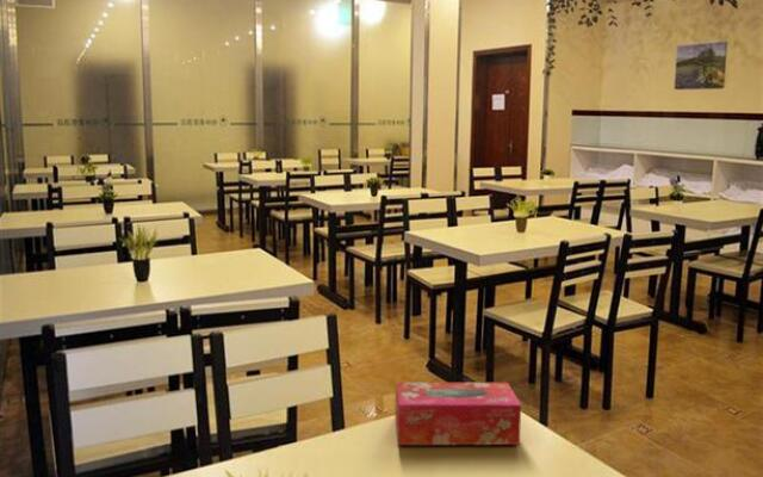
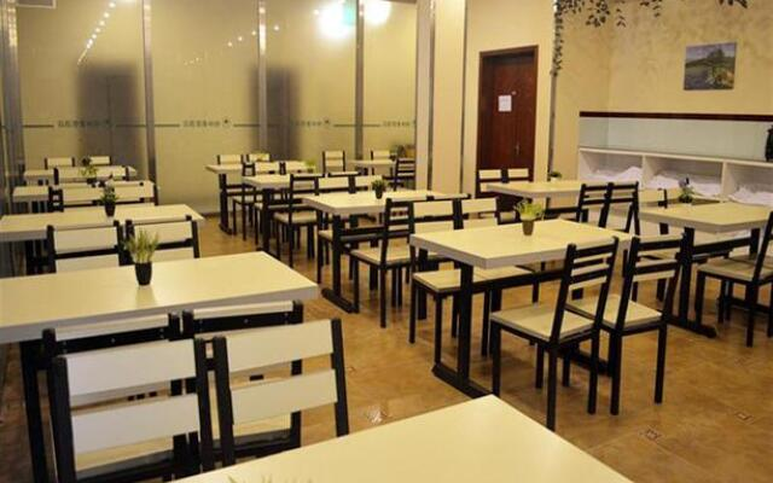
- tissue box (454, 411)
